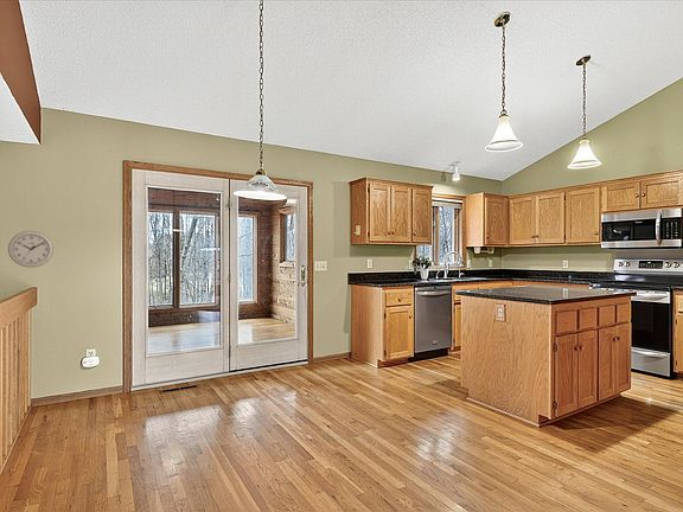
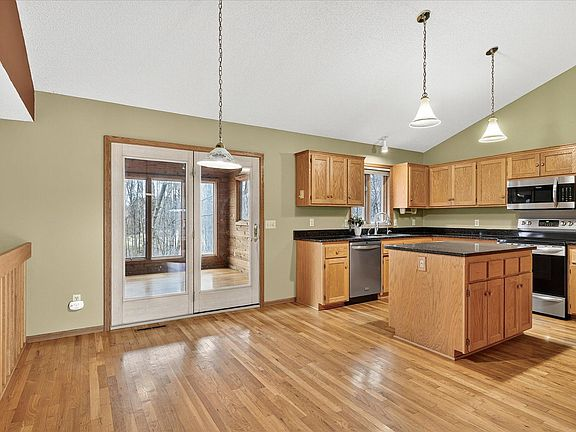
- wall clock (31, 249)
